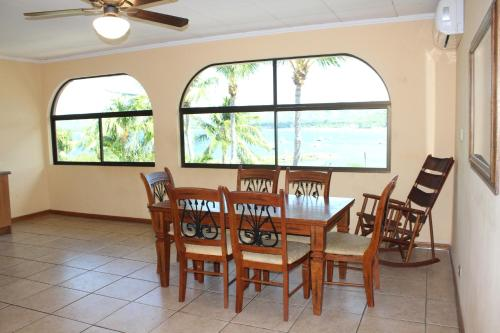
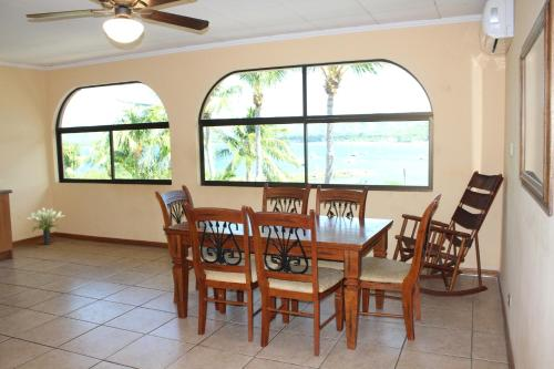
+ potted plant (47, 225)
